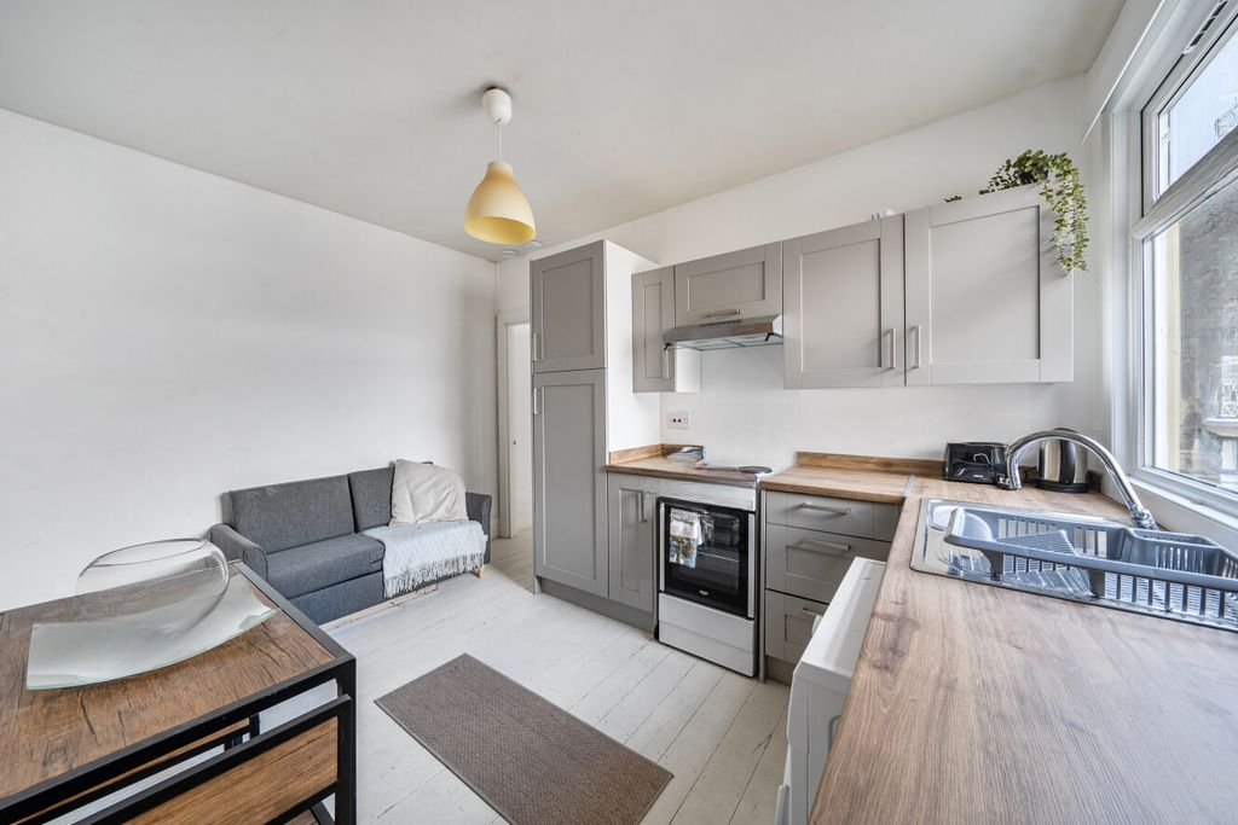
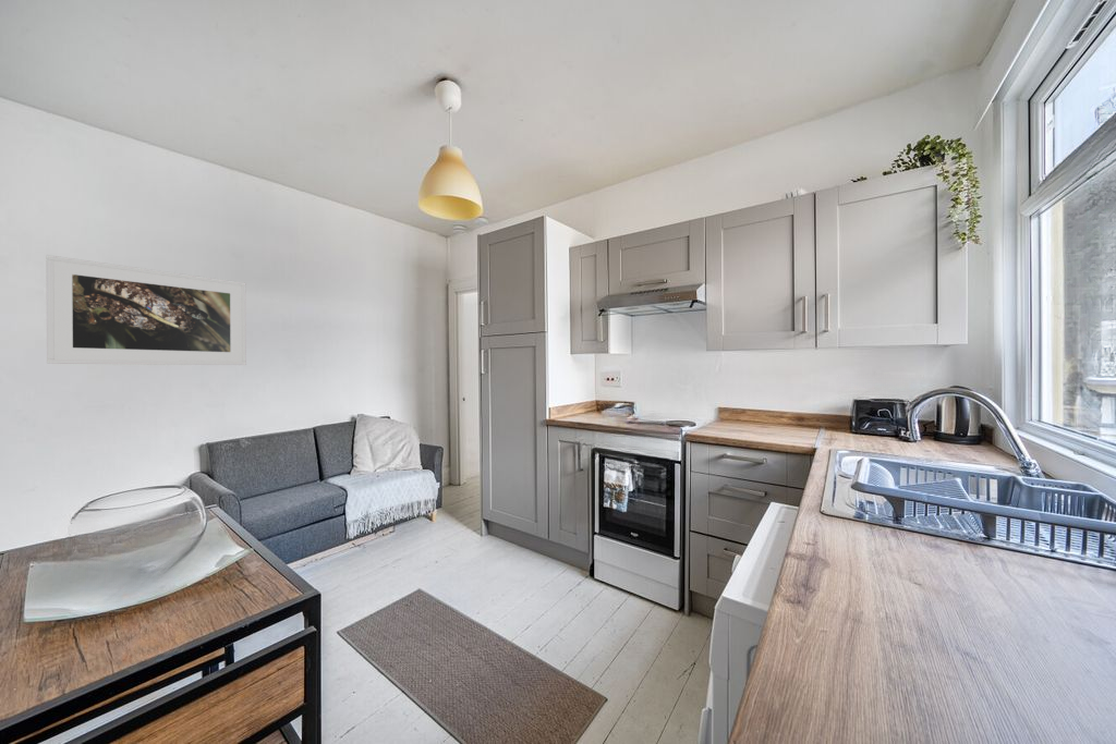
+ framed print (159, 317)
